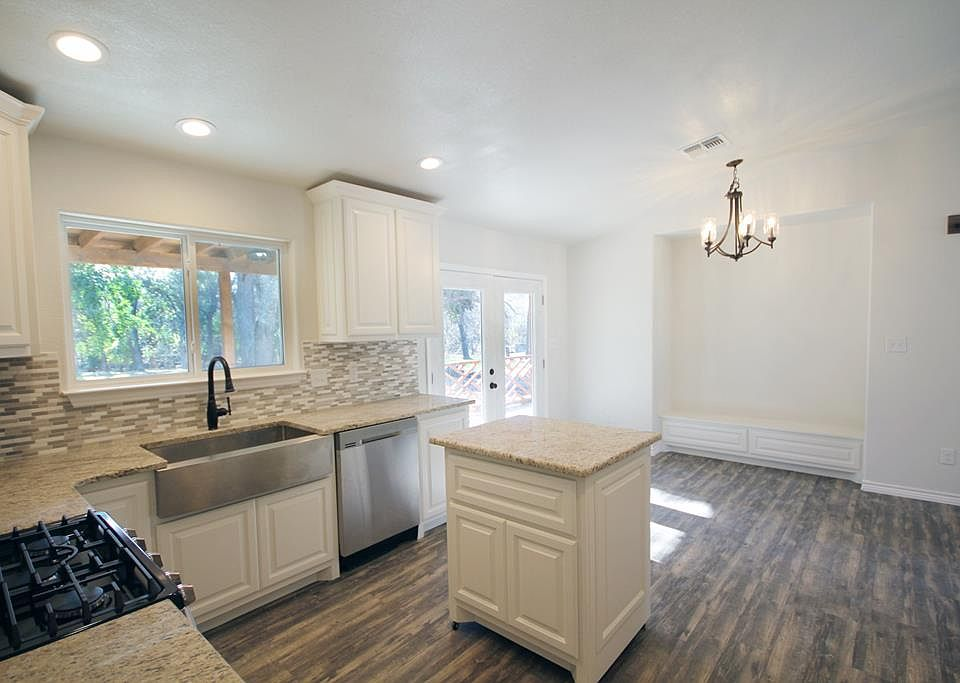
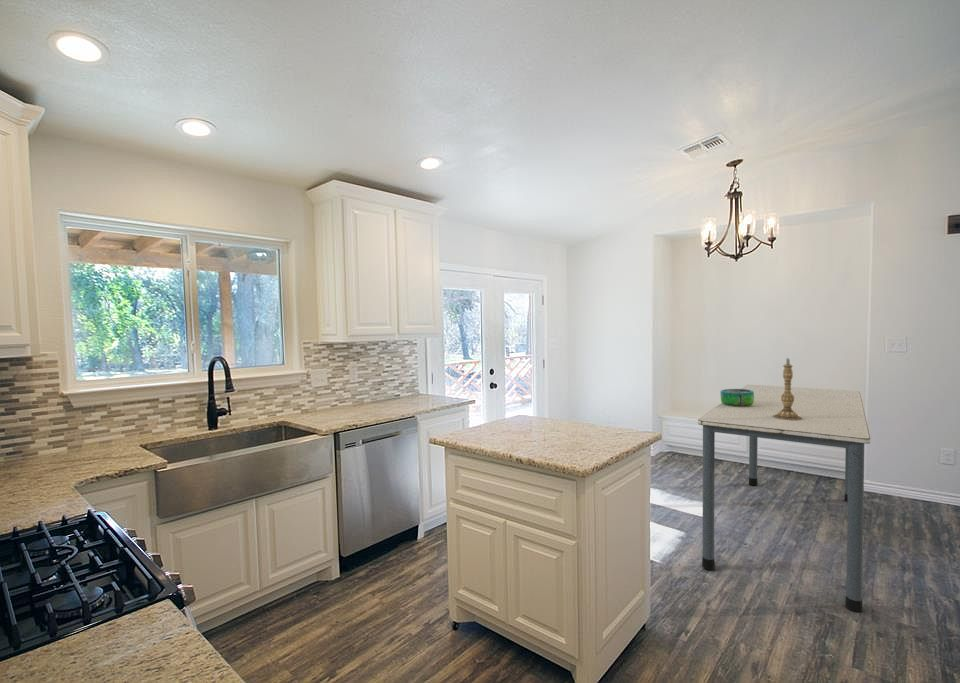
+ dining table (793, 441)
+ candlestick (787, 387)
+ decorative bowl (737, 397)
